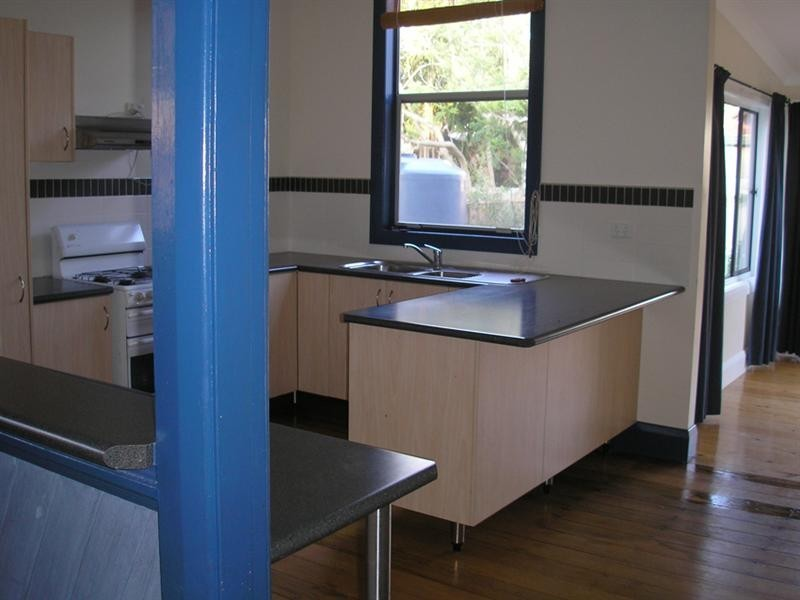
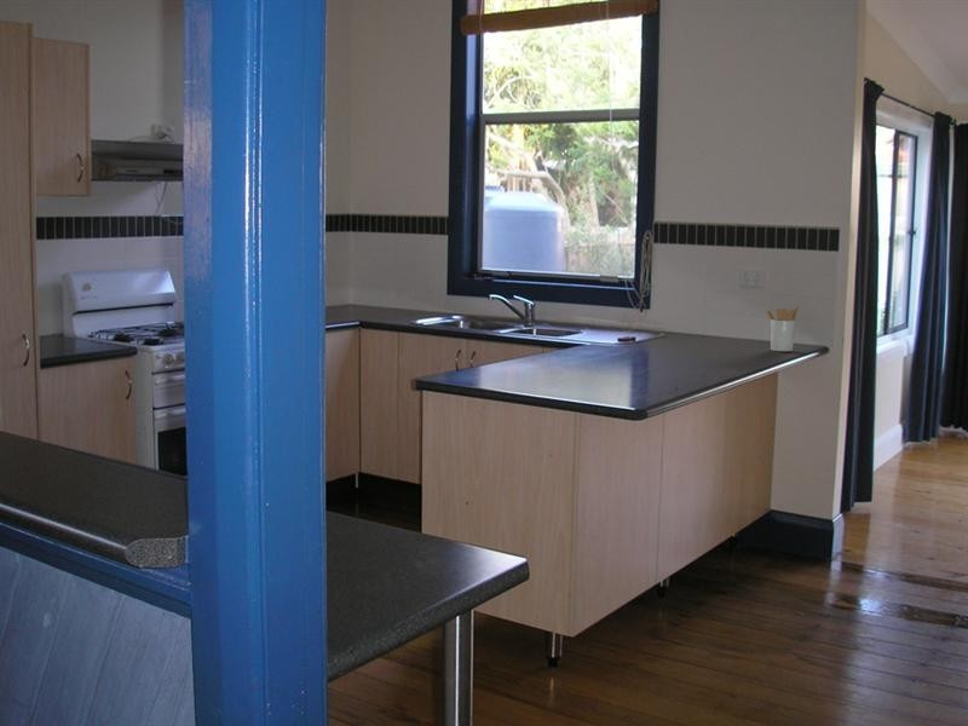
+ utensil holder (783, 328)
